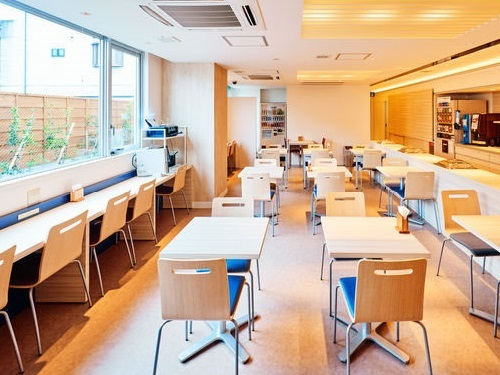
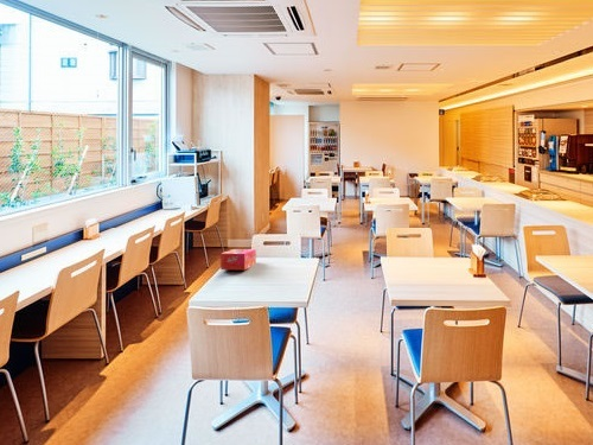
+ tissue box (238, 259)
